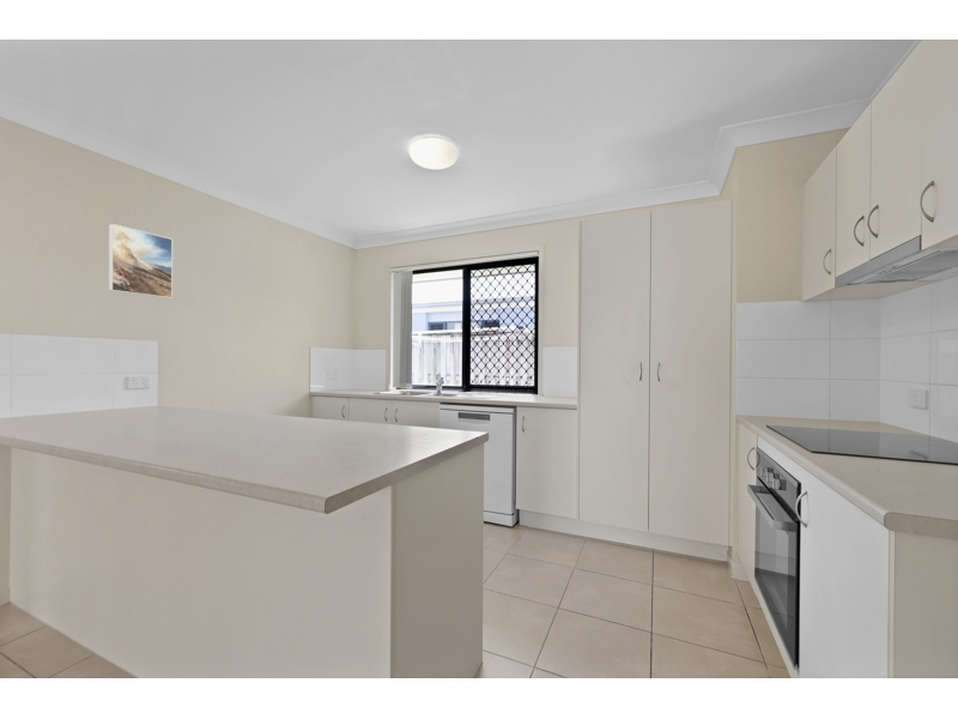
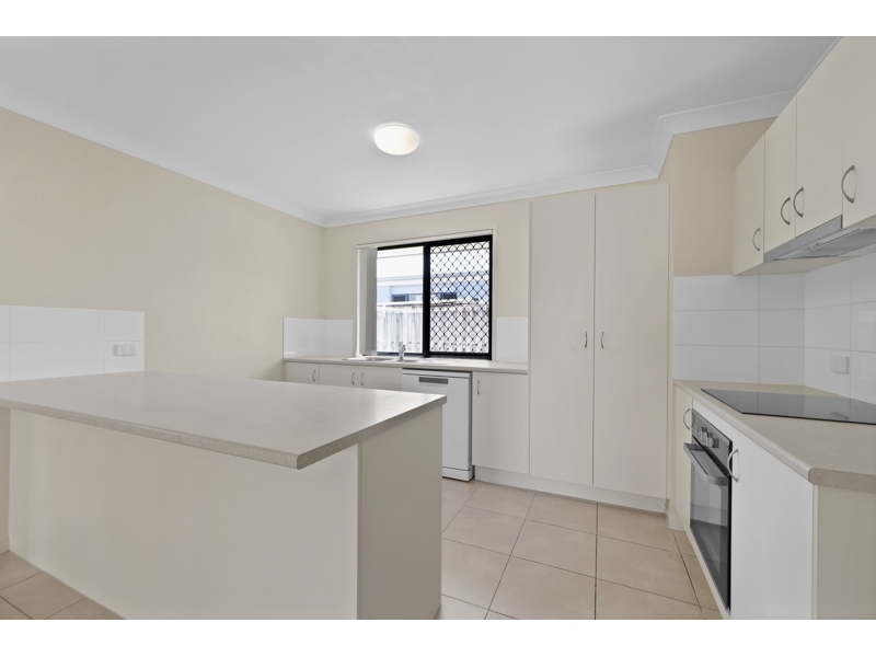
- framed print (141, 262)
